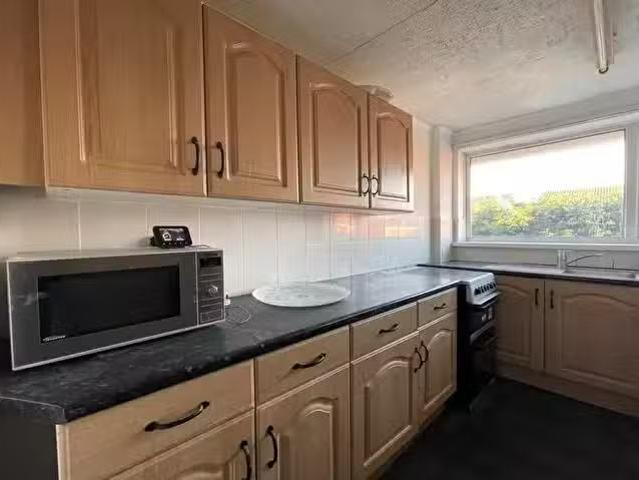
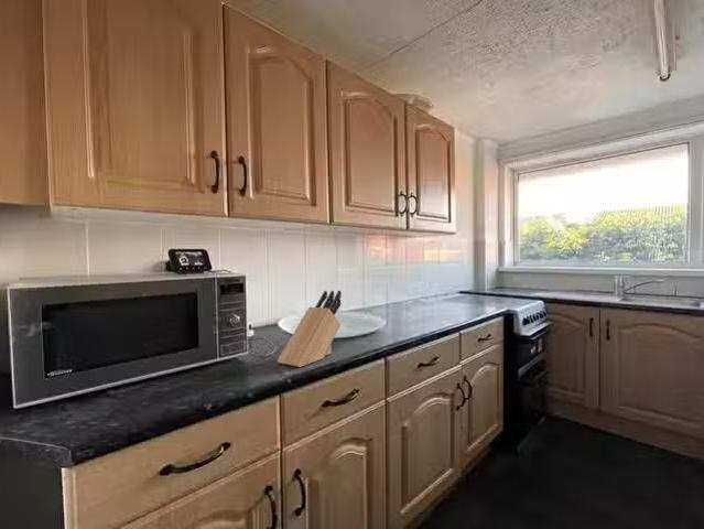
+ knife block (313, 324)
